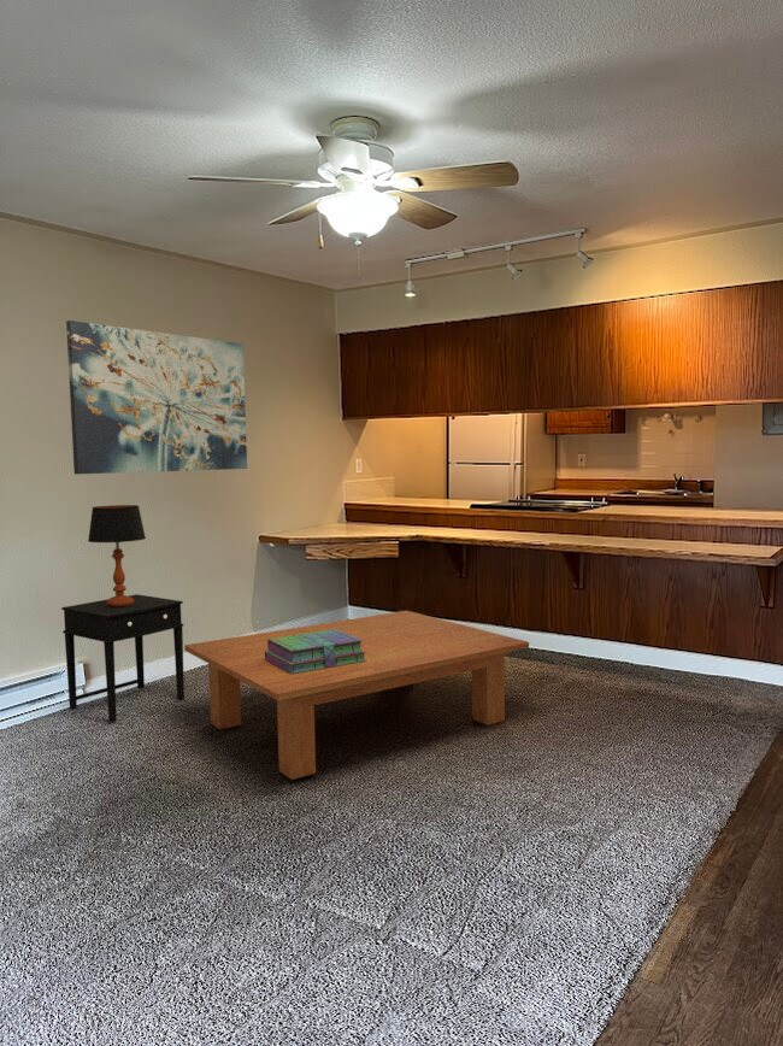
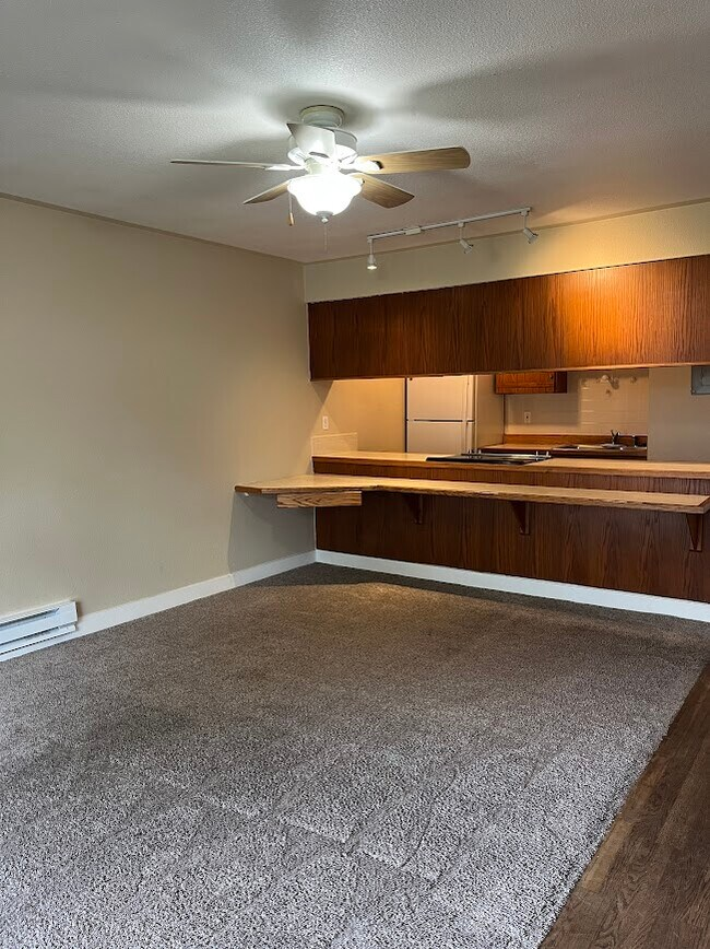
- side table (135, 650)
- wall art (166, 402)
- table lamp (117, 556)
- stack of books (314, 648)
- coffee table (355, 682)
